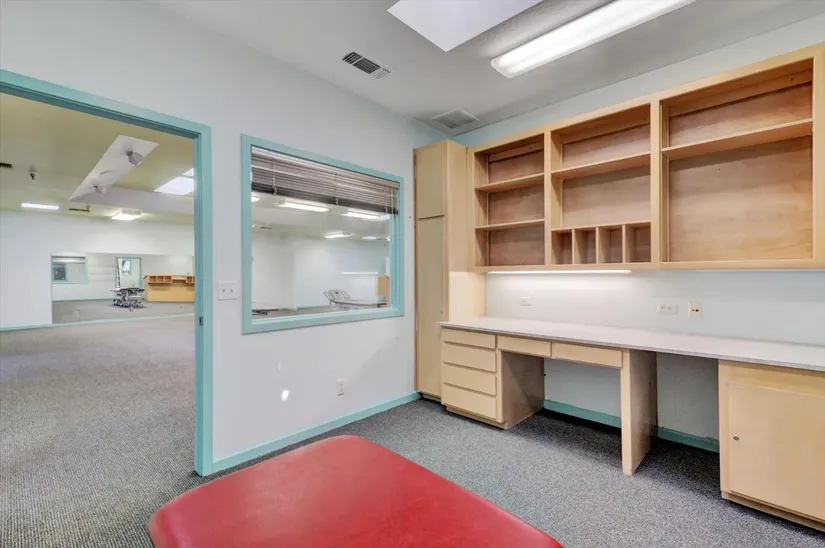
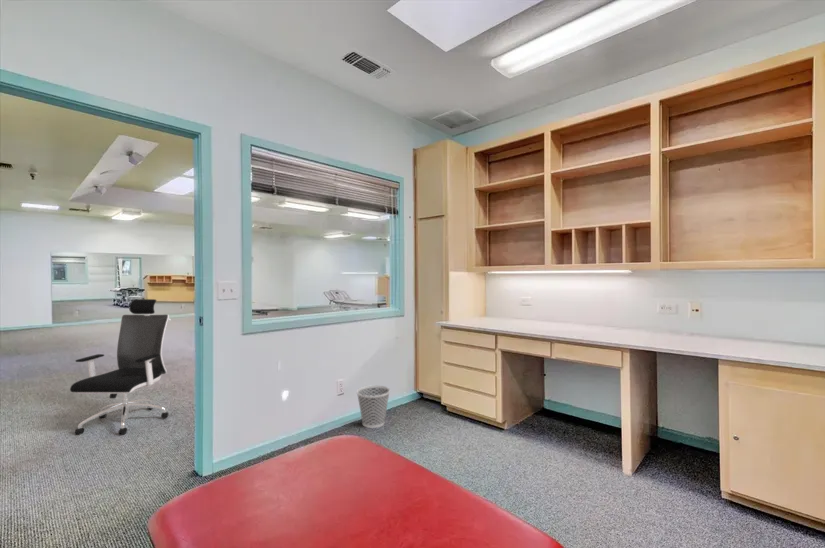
+ wastebasket (373, 406)
+ office chair (127, 361)
